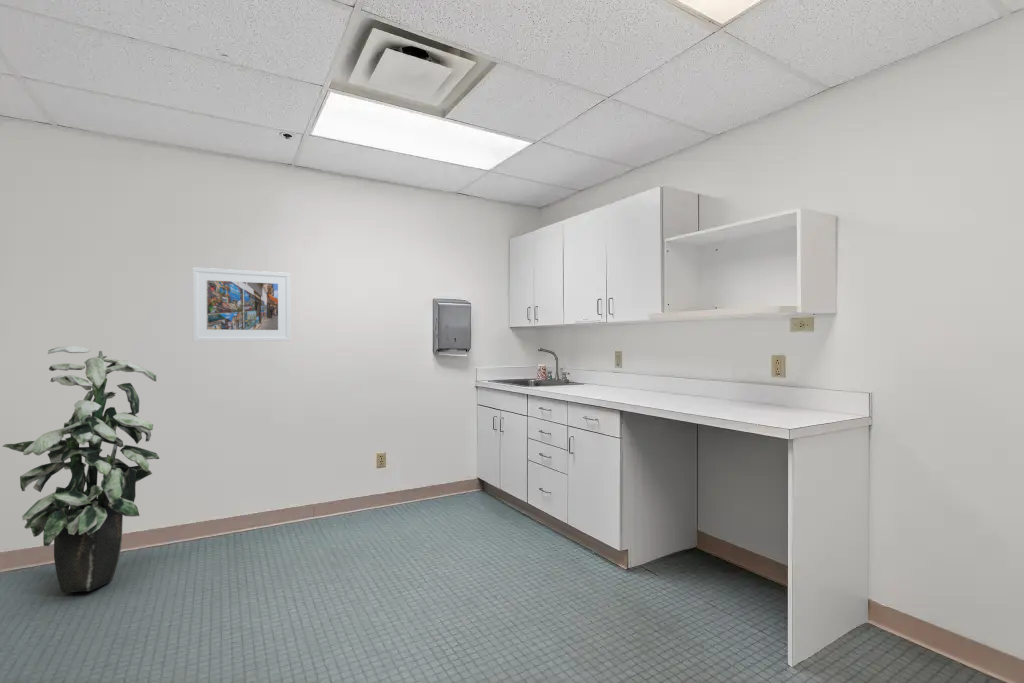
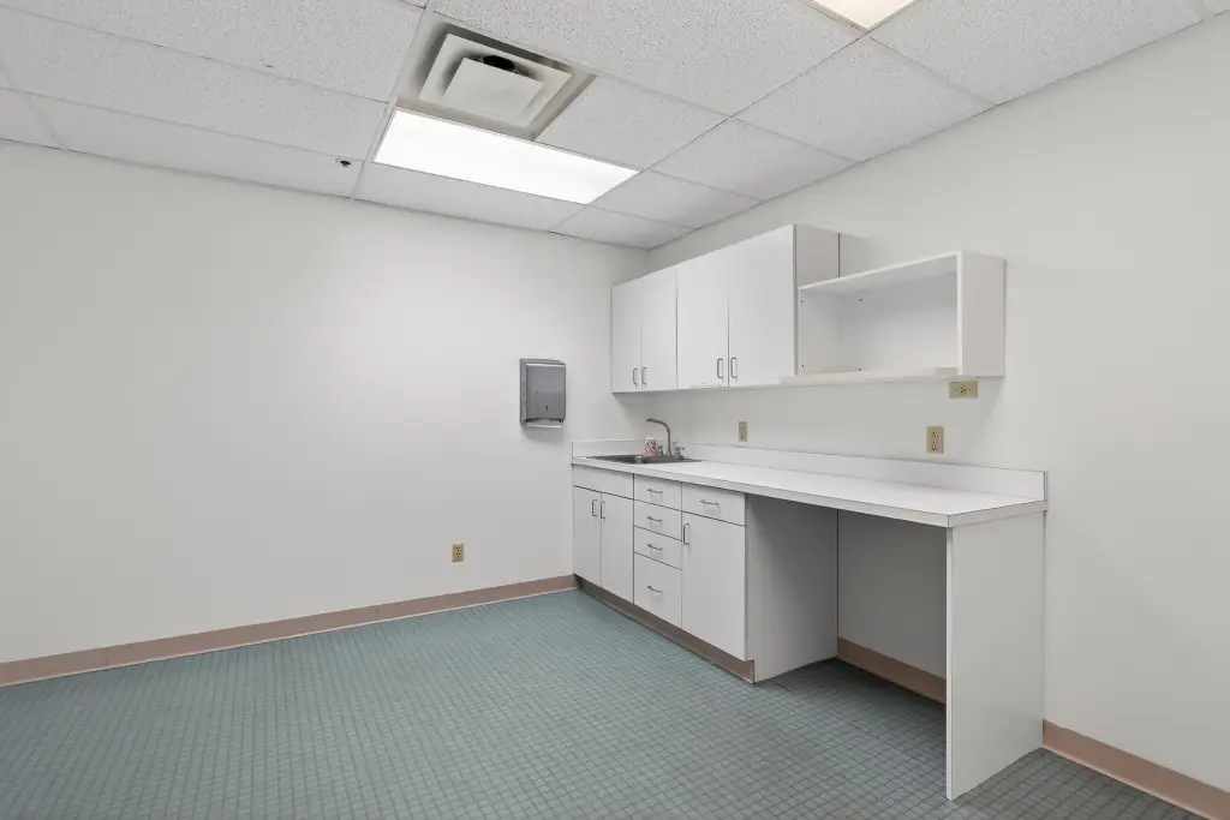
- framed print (243, 305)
- indoor plant (85, 464)
